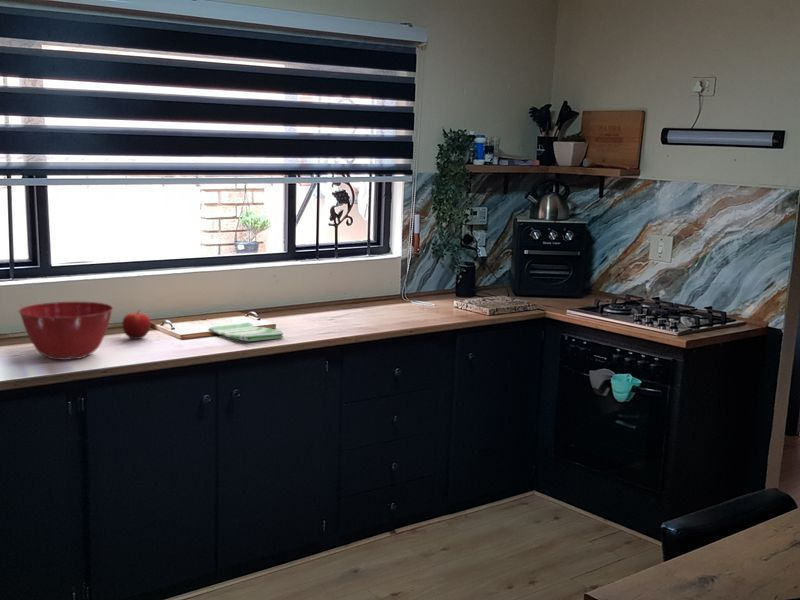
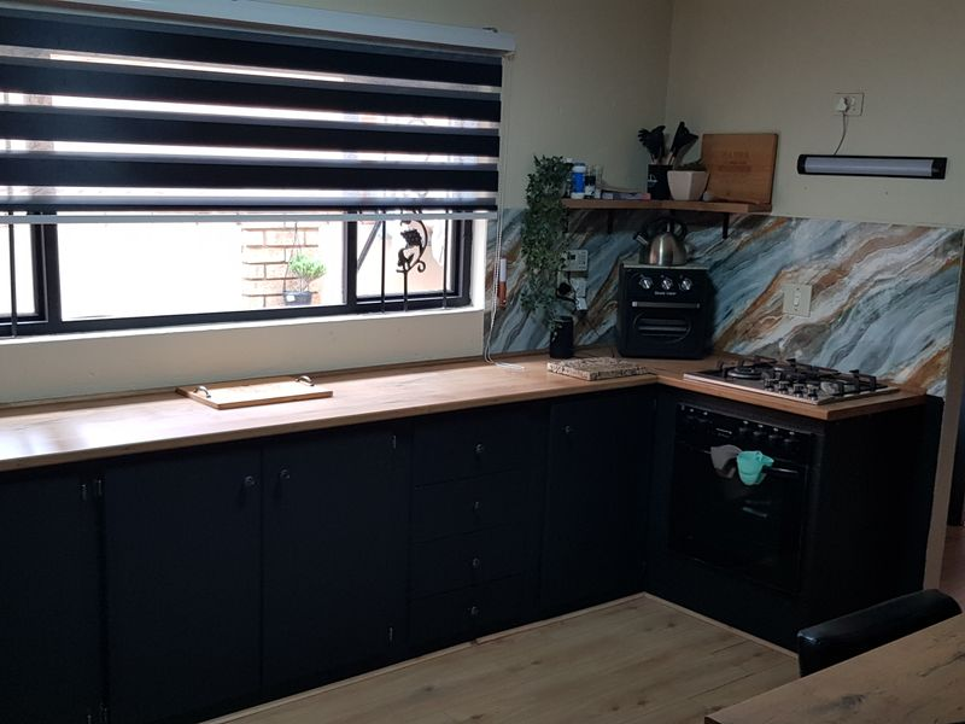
- fruit (136, 324)
- dish towel (246, 331)
- mixing bowl (67, 331)
